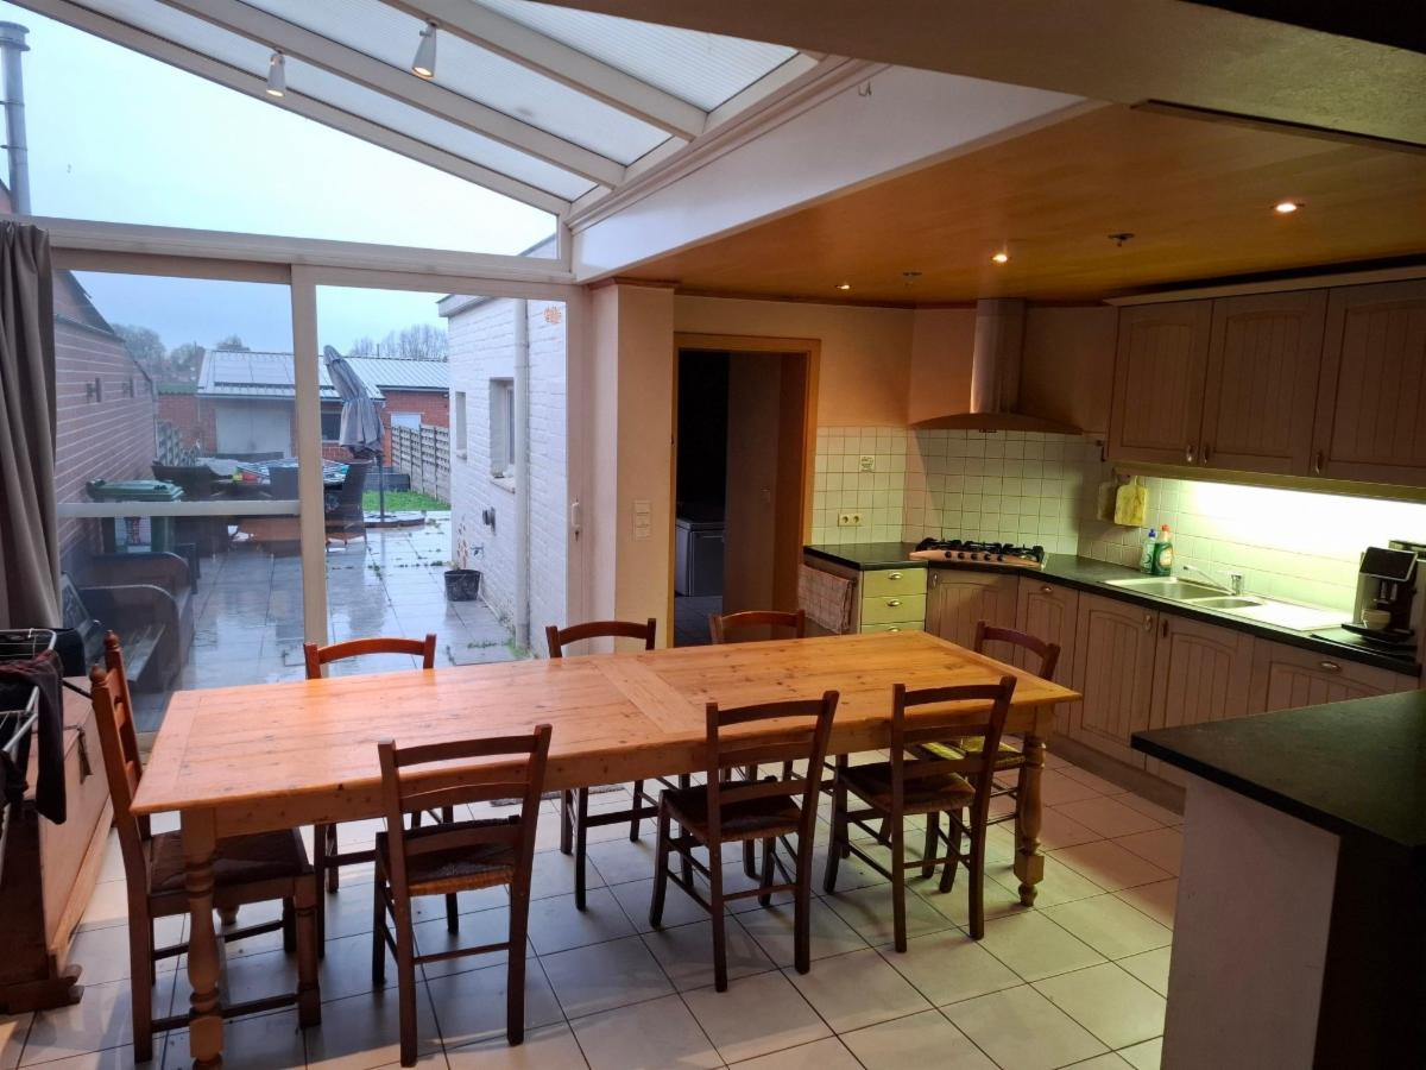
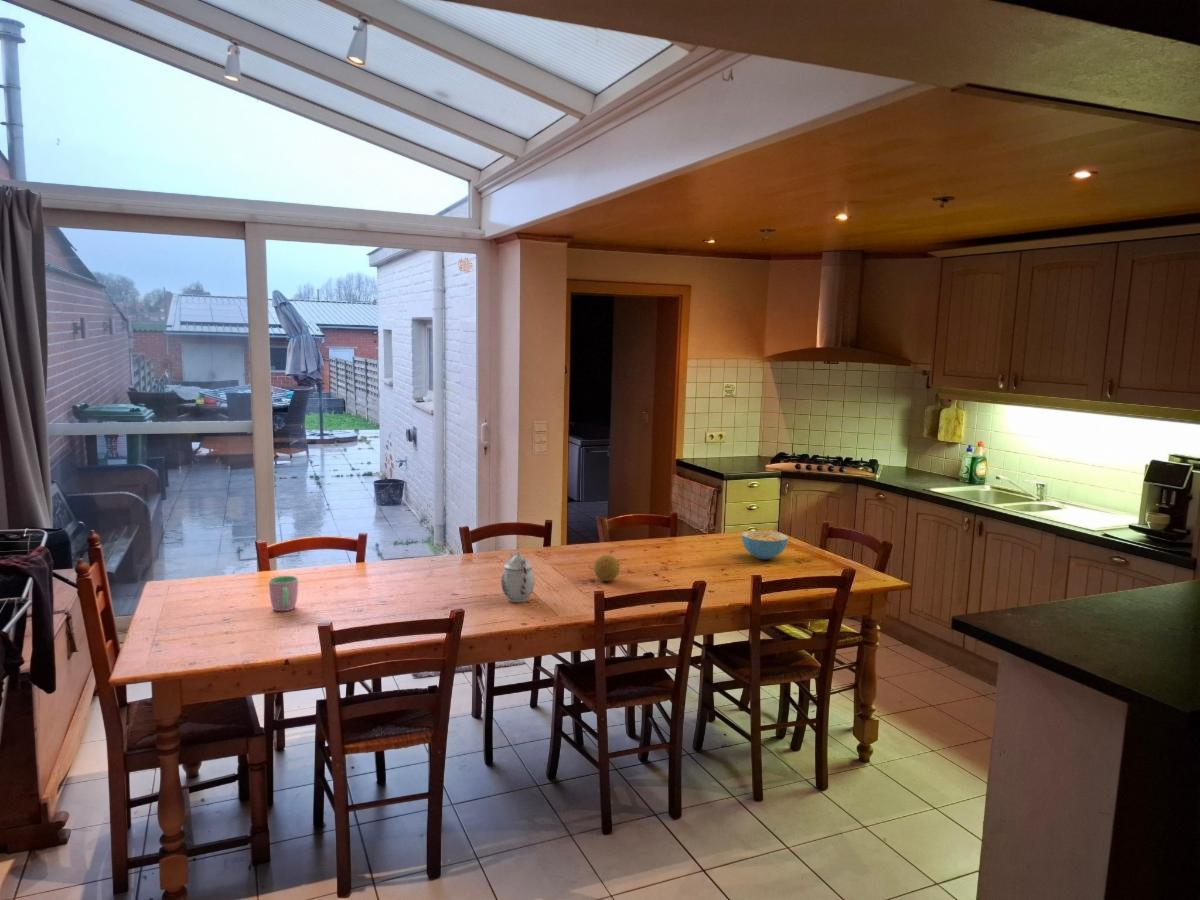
+ teapot (517, 574)
+ cereal bowl (764, 546)
+ cup (284, 595)
+ fruit (606, 568)
